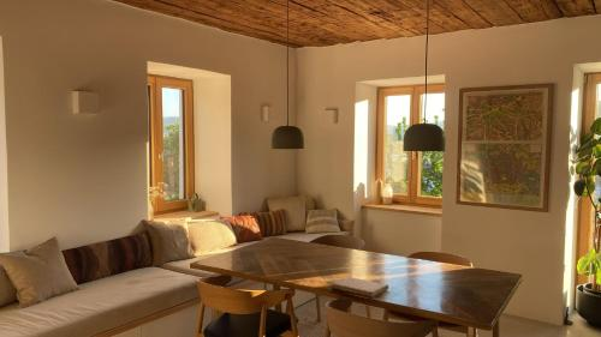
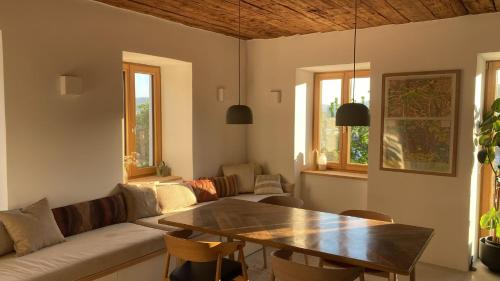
- notebook (359, 285)
